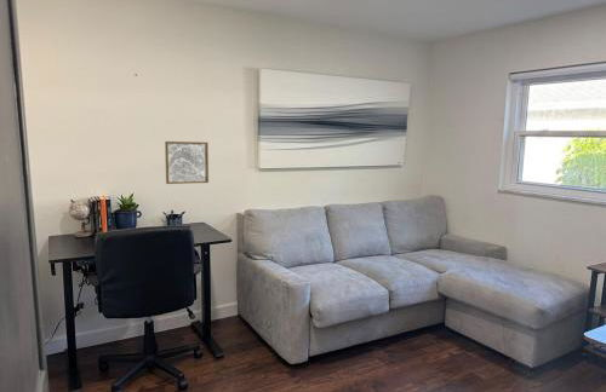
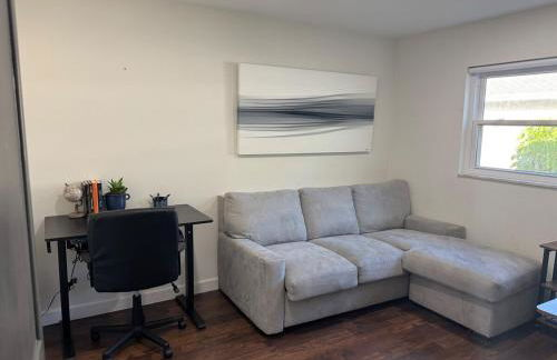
- wall art (187, 162)
